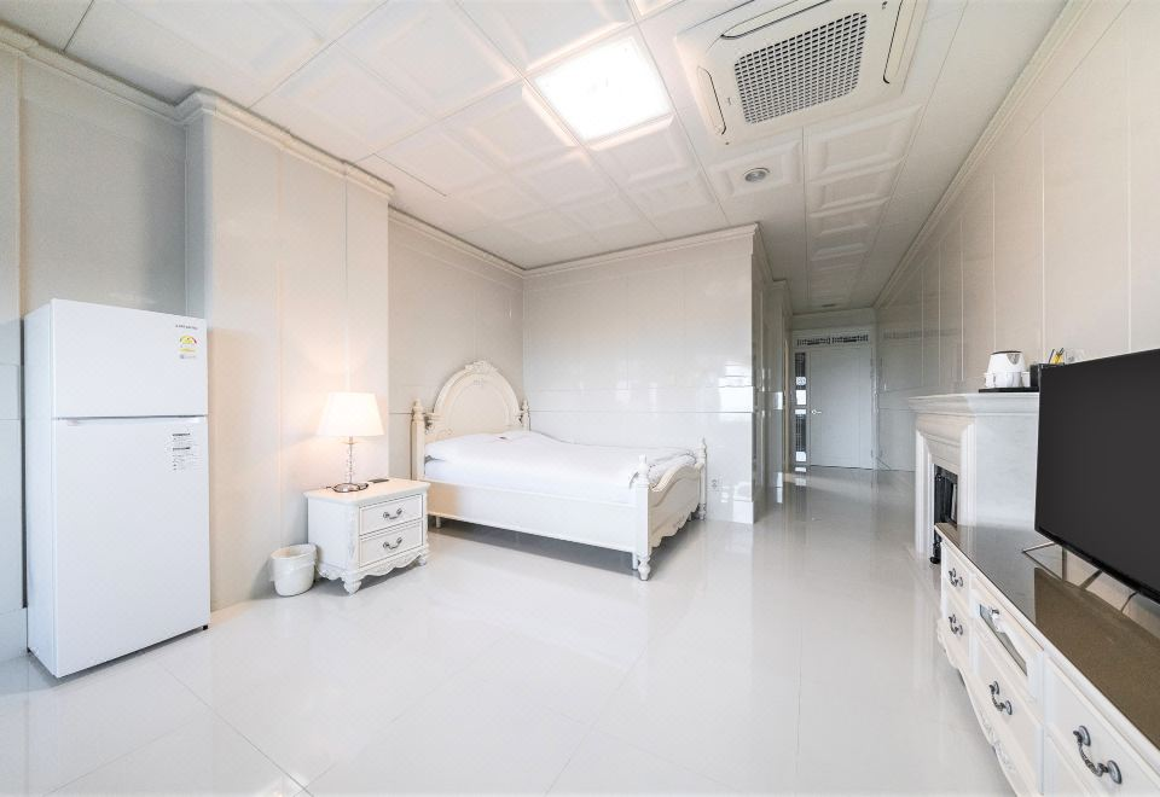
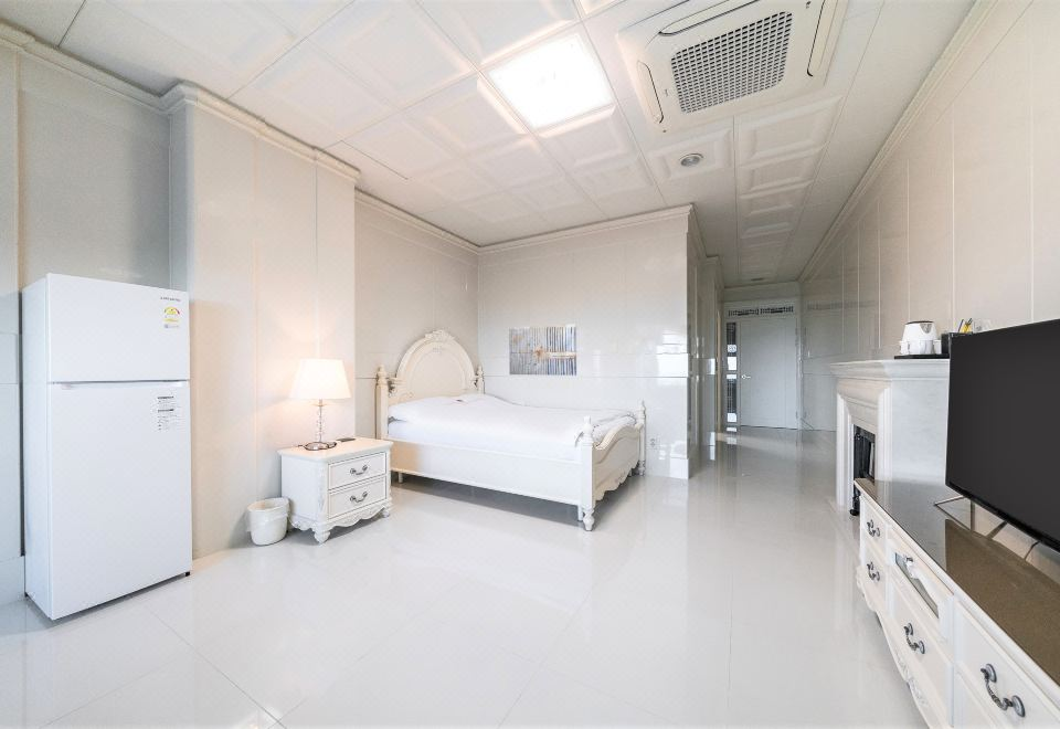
+ wall art (541, 350)
